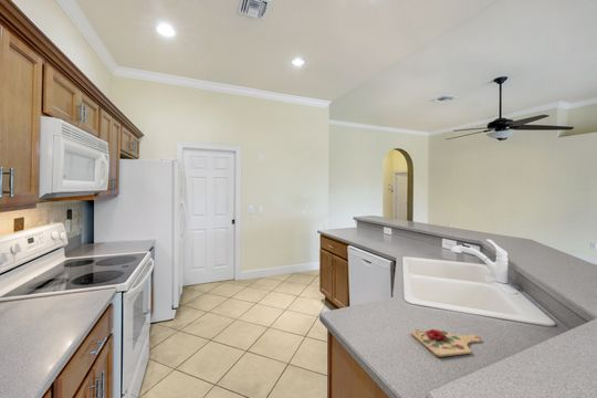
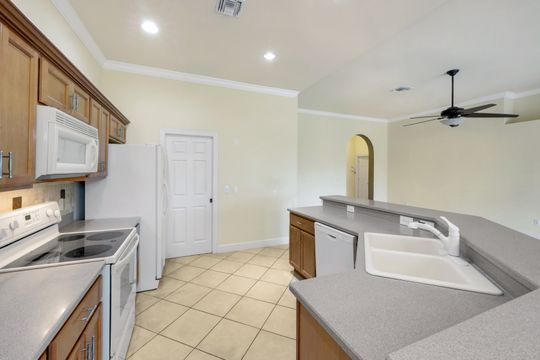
- cutting board (451, 337)
